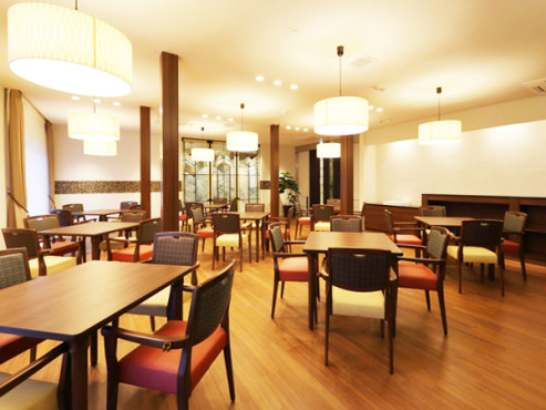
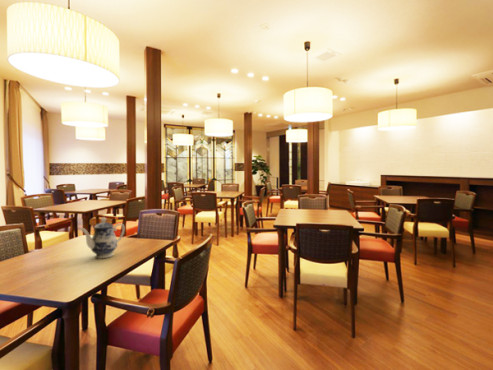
+ teapot (104, 236)
